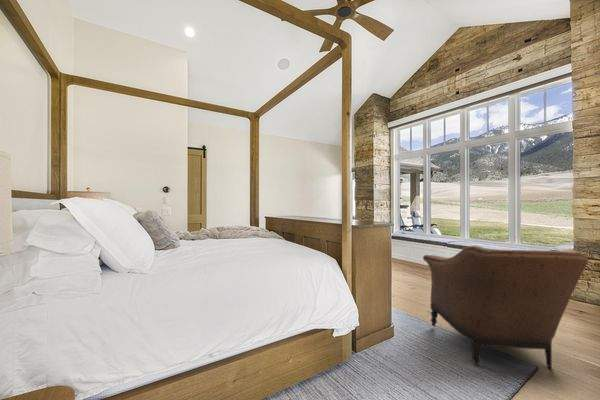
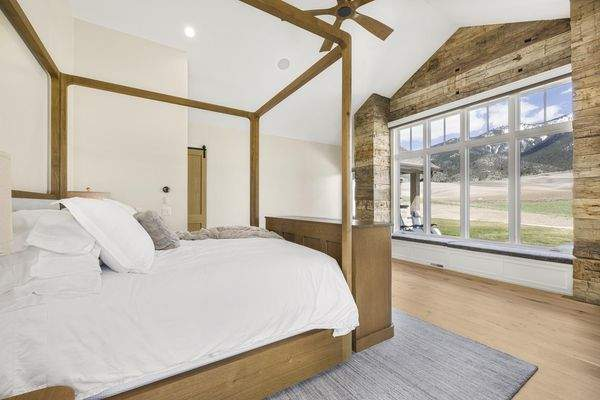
- armchair (497, 296)
